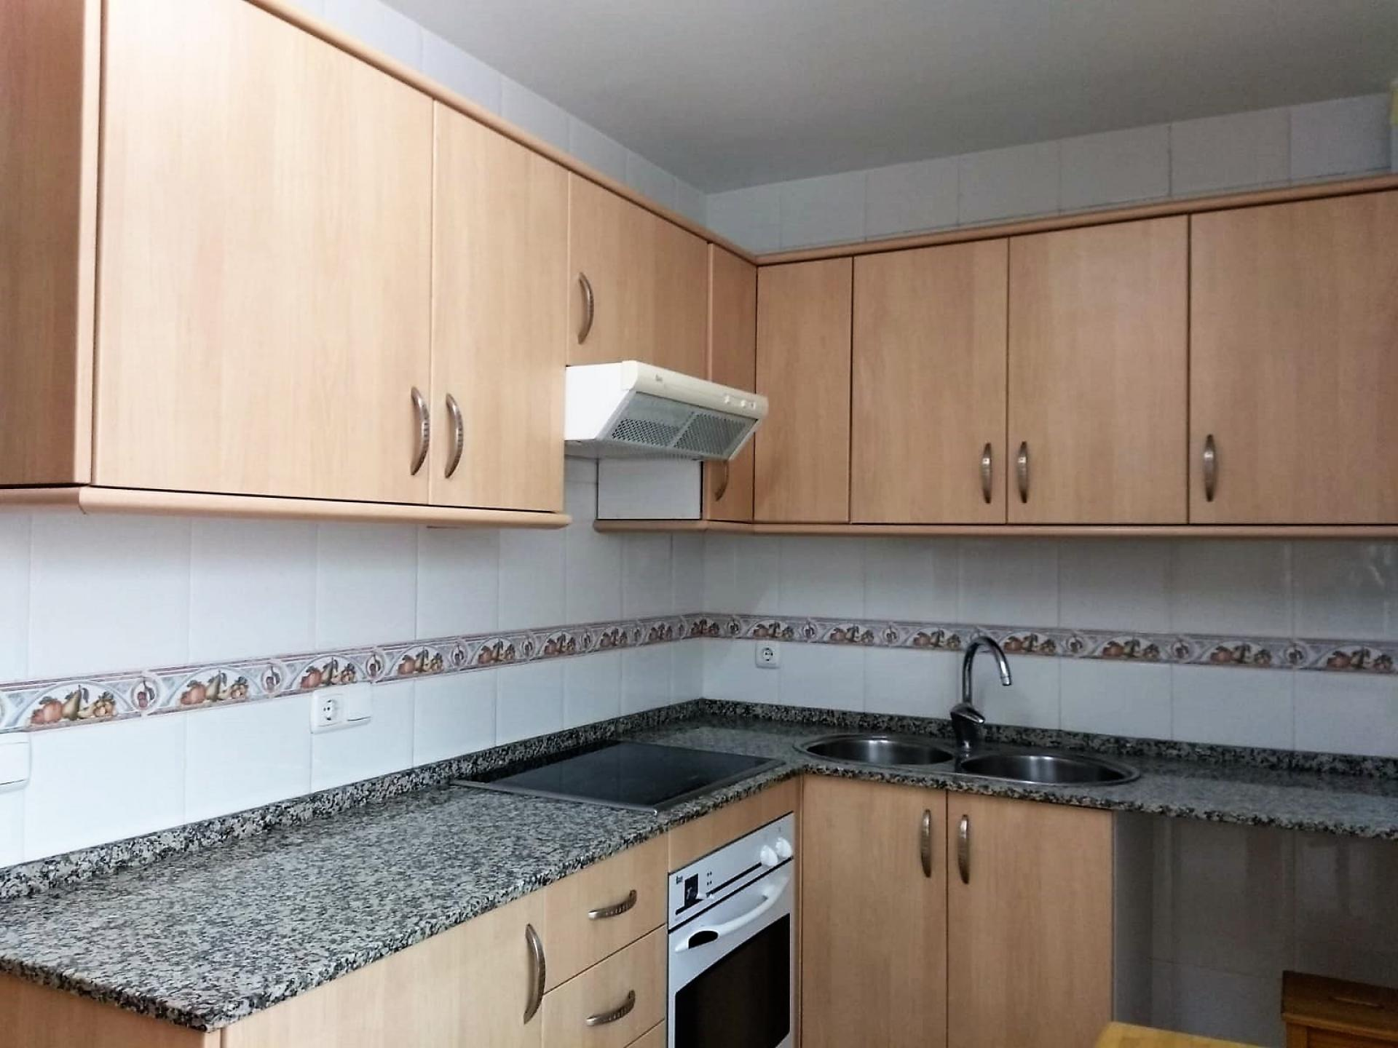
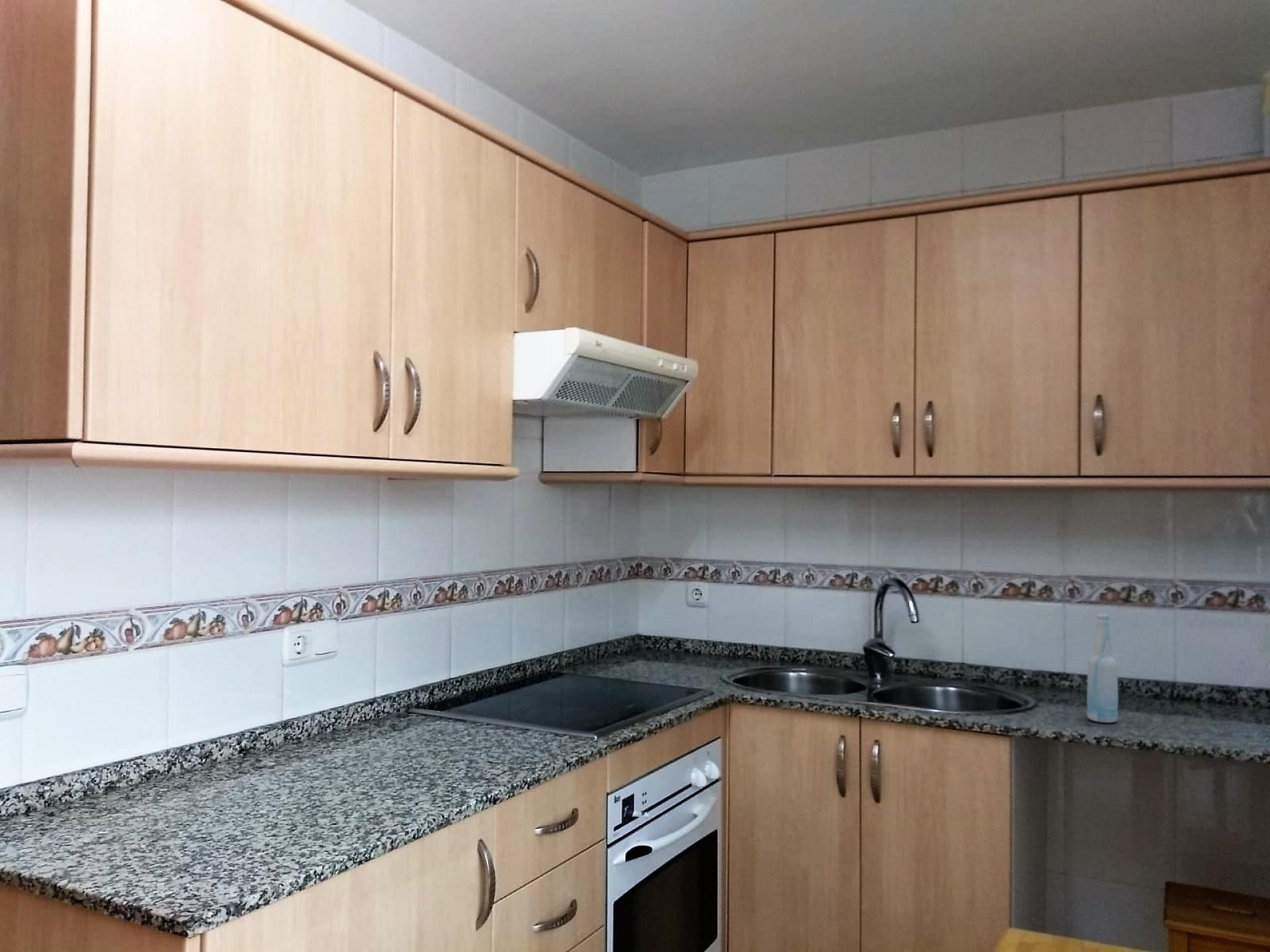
+ bottle (1102, 667)
